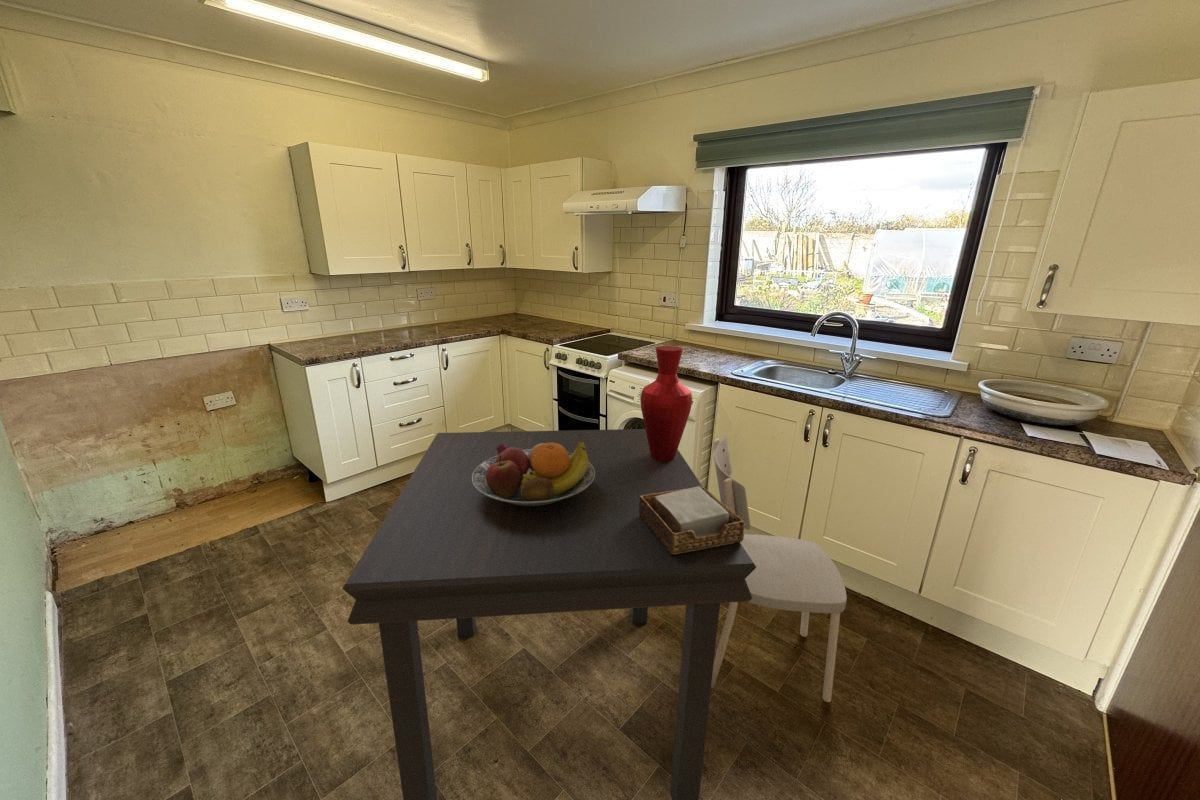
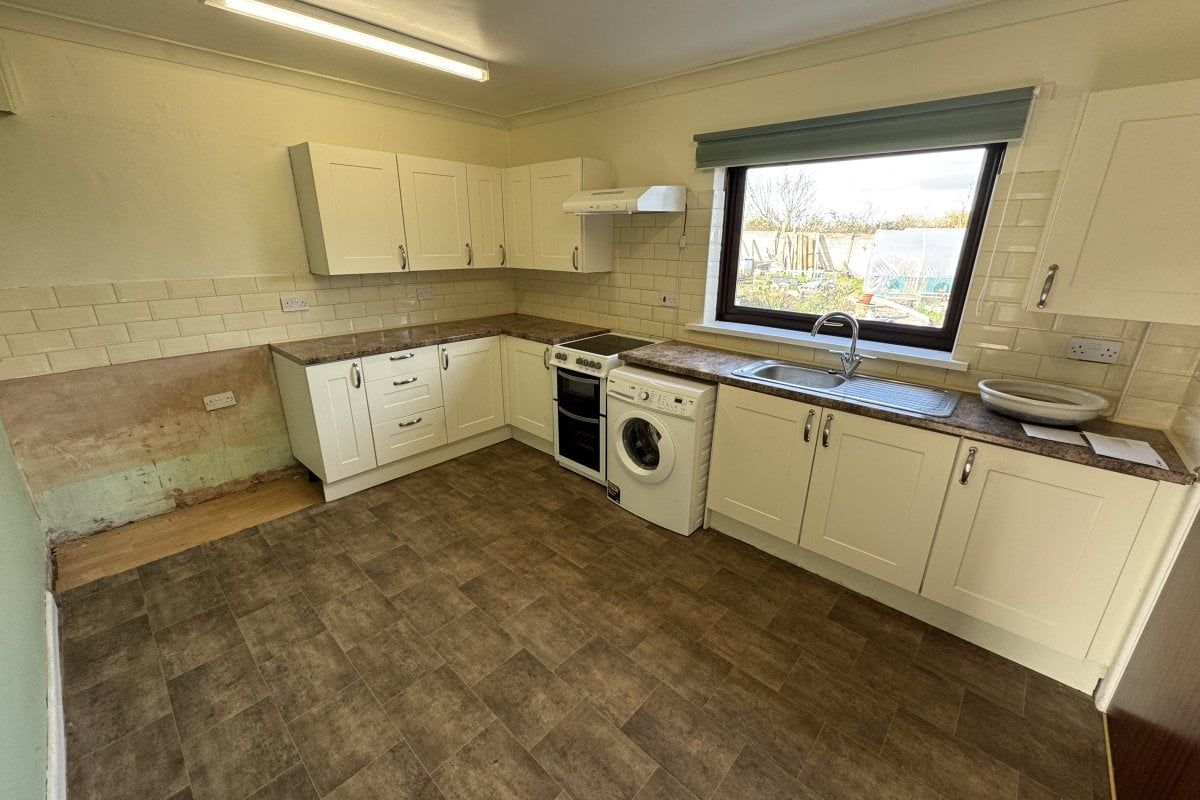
- vase (665, 403)
- dining chair (770, 566)
- napkin holder (689, 514)
- dining table (556, 600)
- fruit bowl (534, 467)
